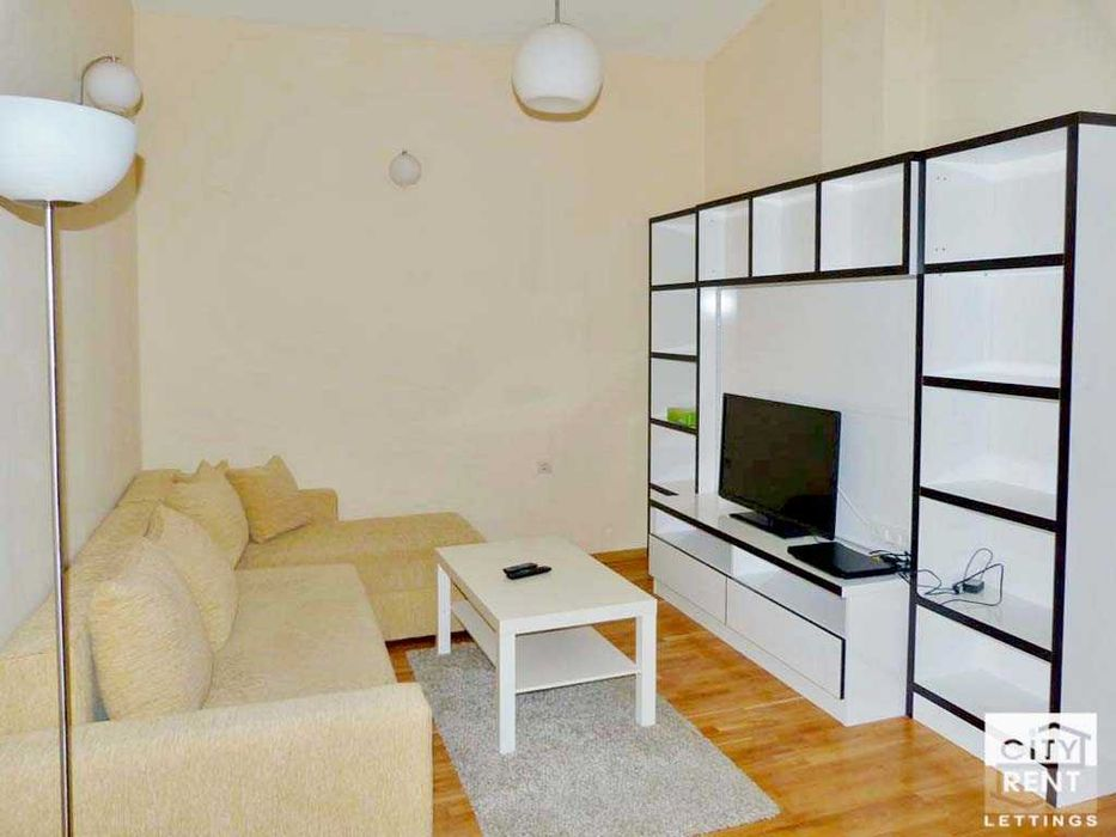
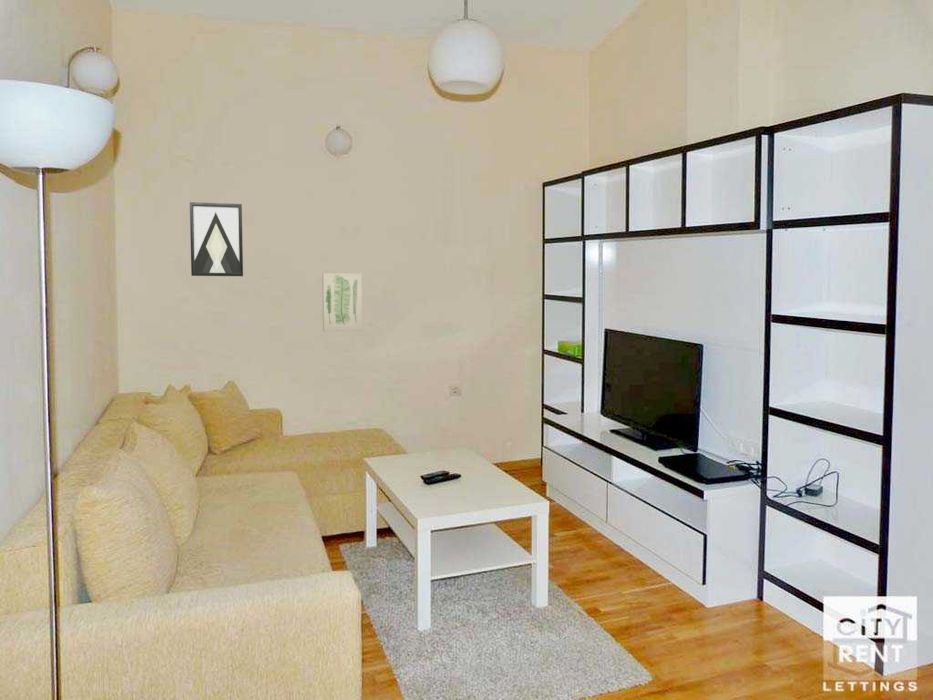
+ wall art (216, 239)
+ wall art (342, 302)
